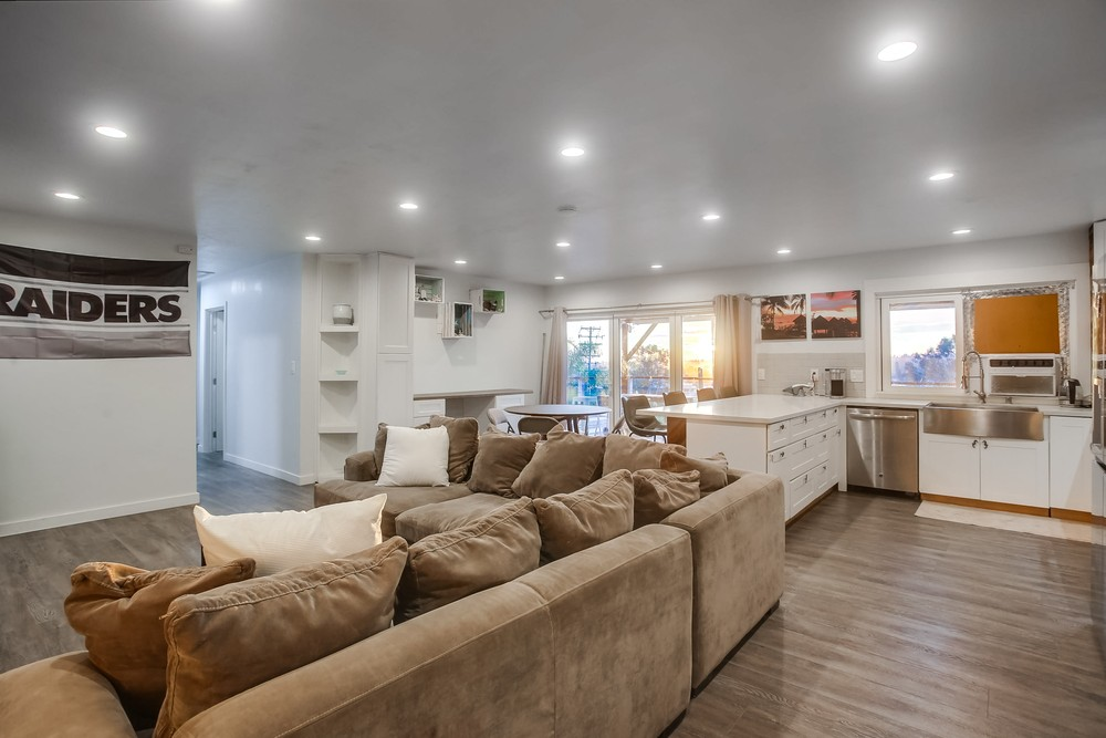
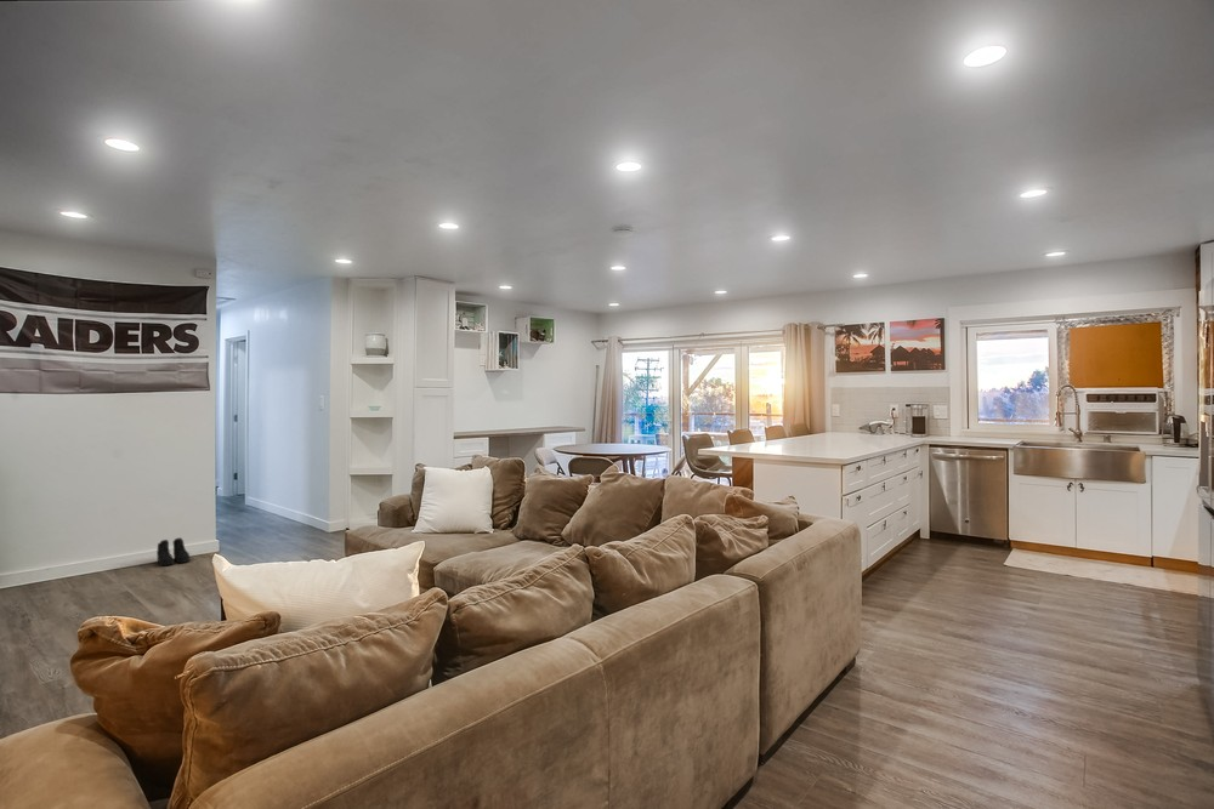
+ boots (174, 551)
